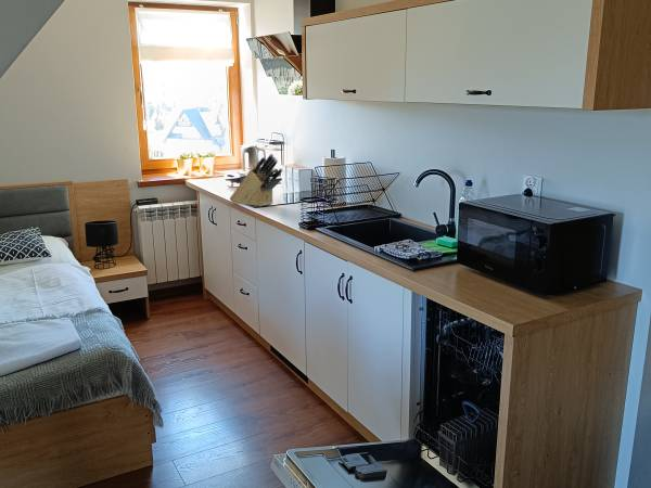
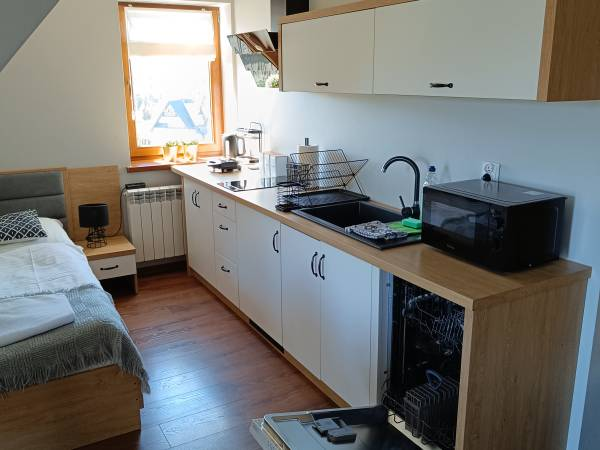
- knife block (255, 179)
